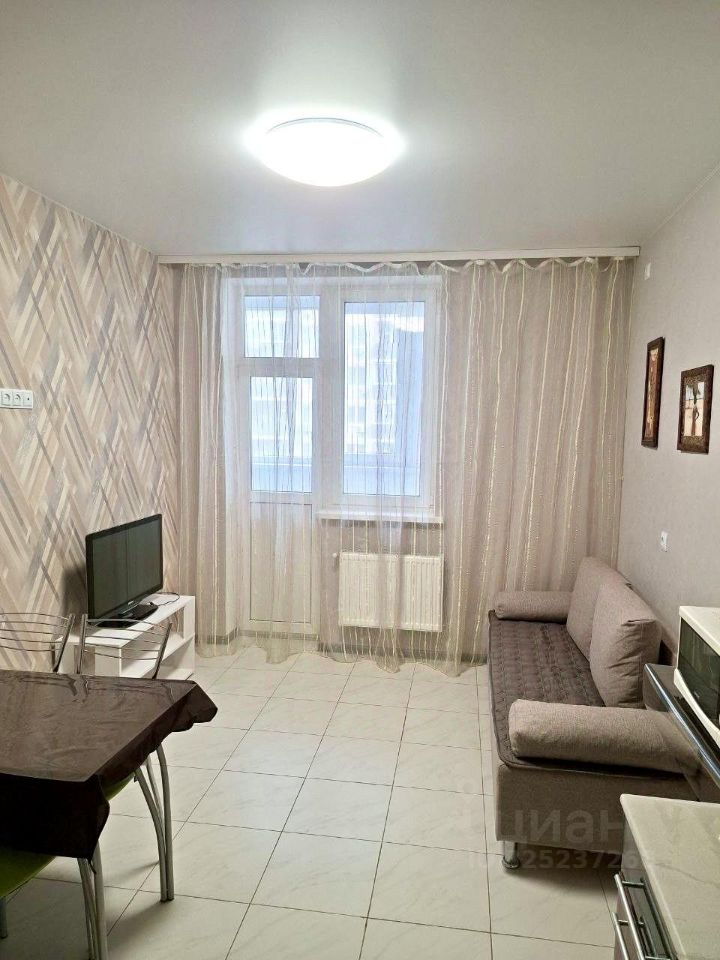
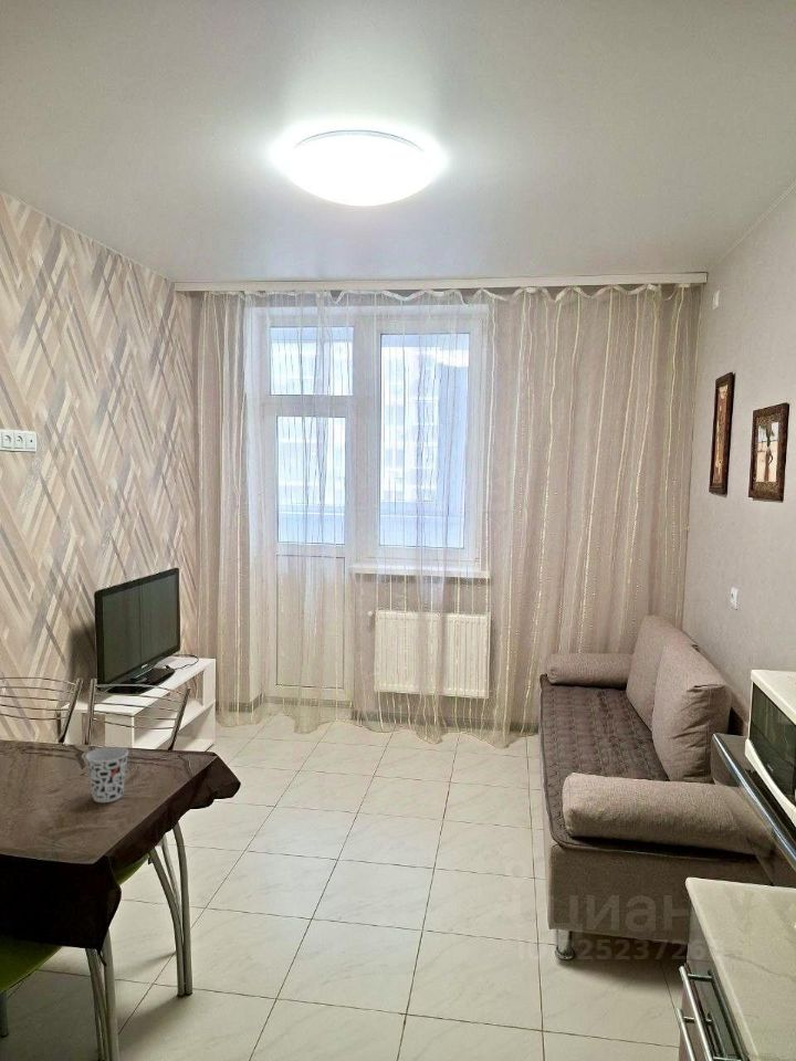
+ cup (107, 775)
